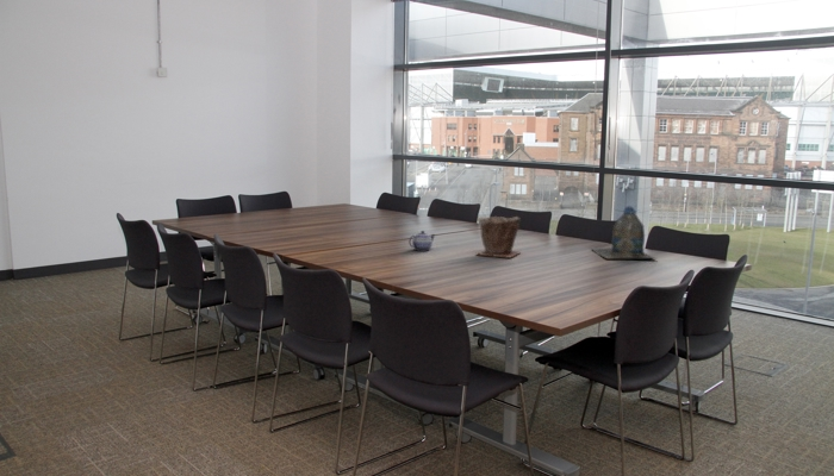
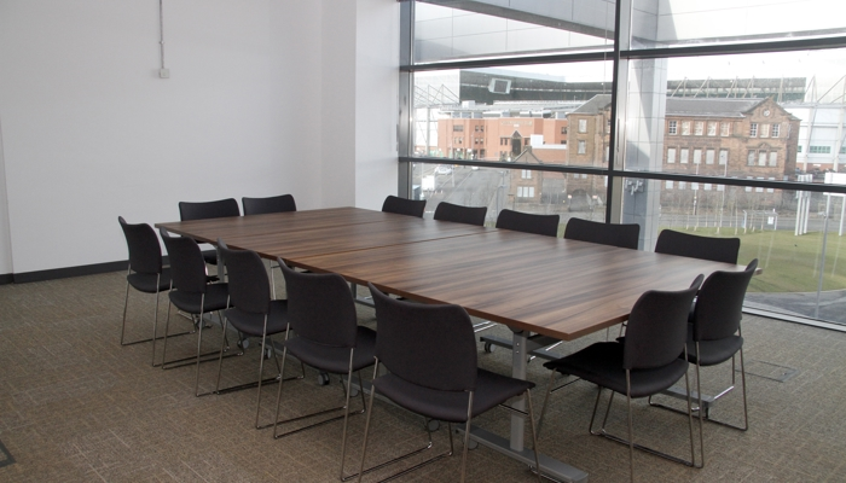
- plant pot (498, 234)
- teapot (422, 240)
- water jug (623, 230)
